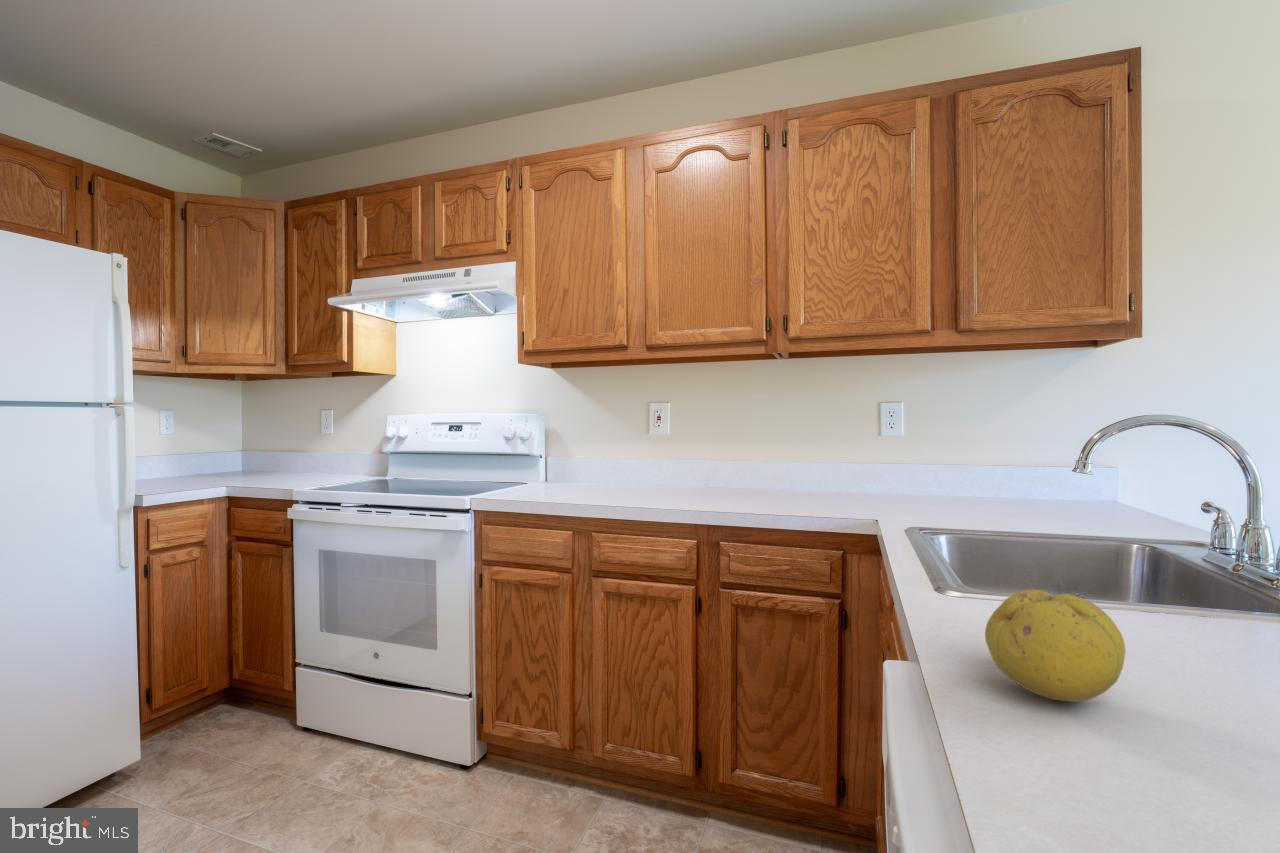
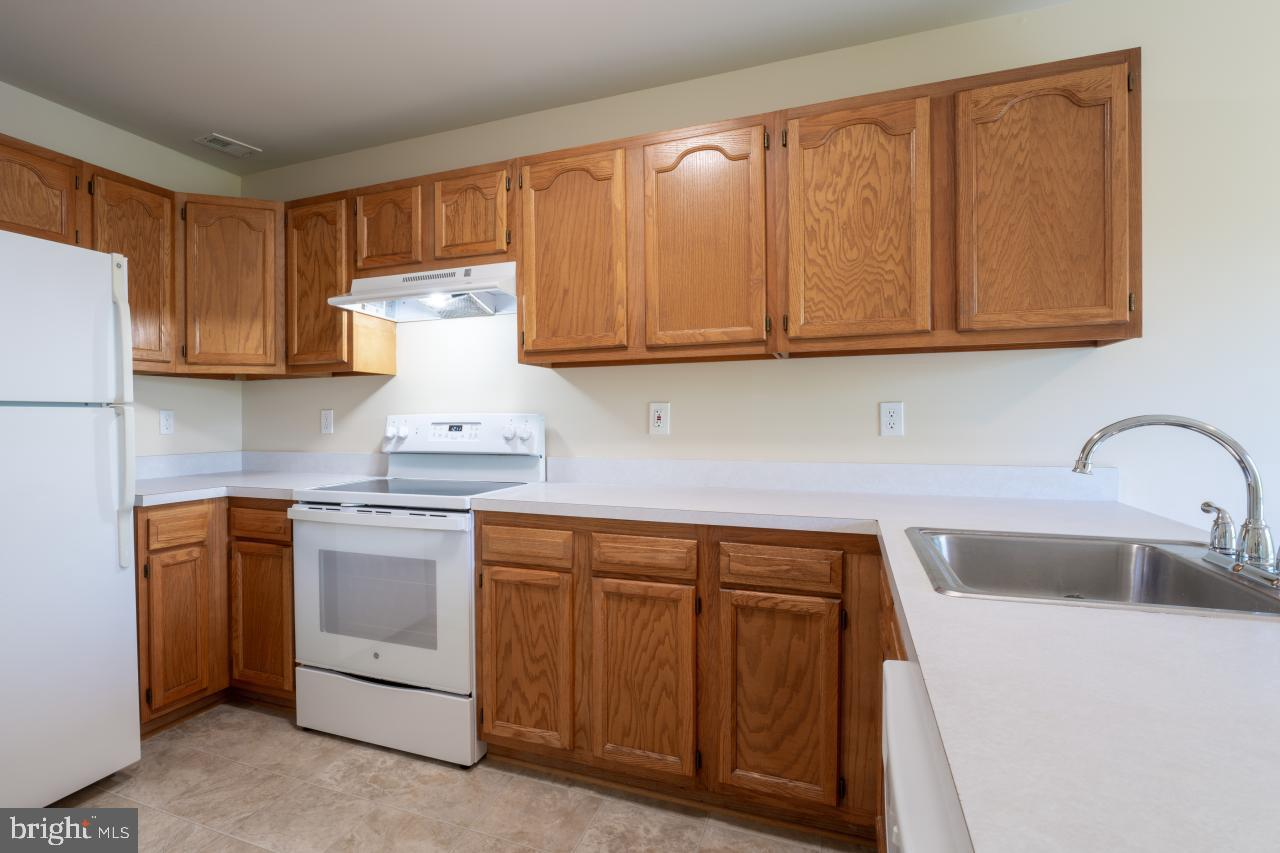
- fruit (1052, 645)
